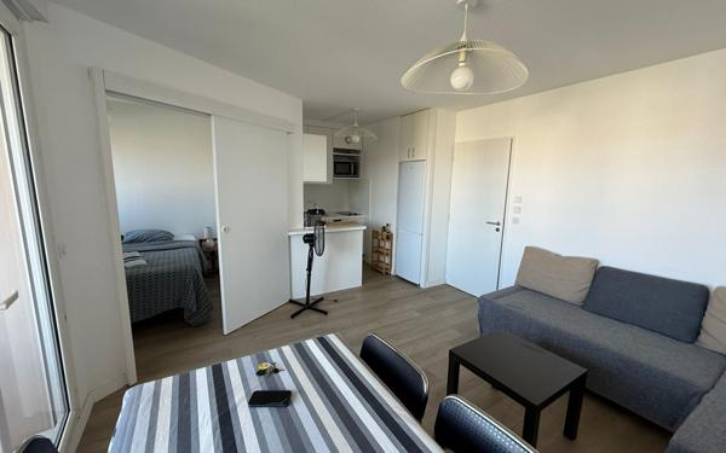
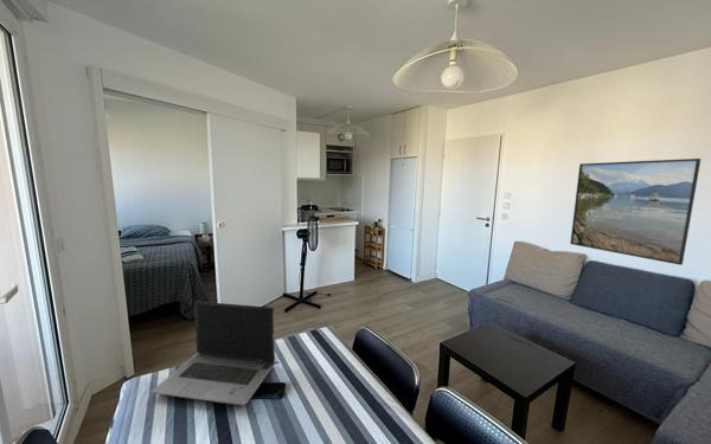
+ laptop computer (217, 348)
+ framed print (624, 207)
